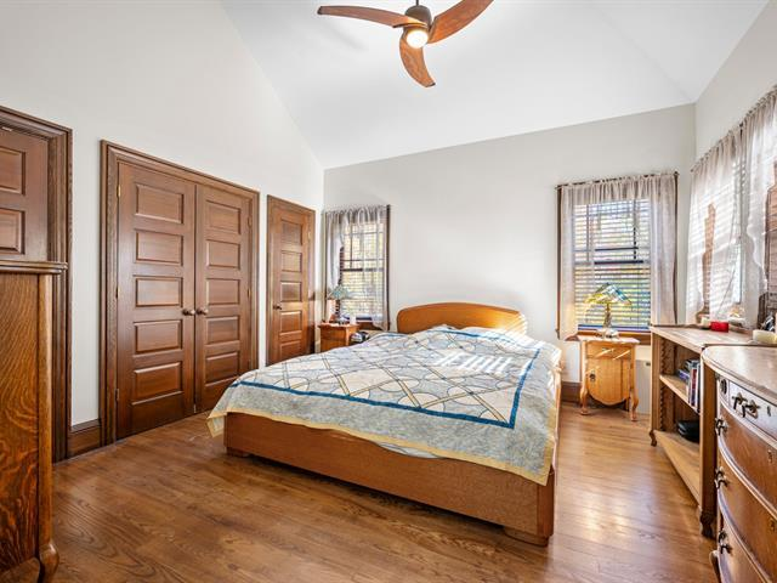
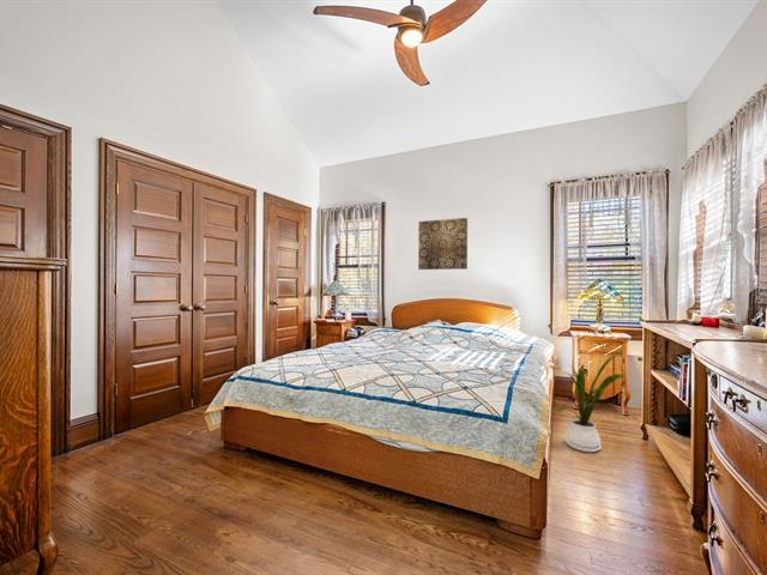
+ wall art (442, 244)
+ house plant (587, 399)
